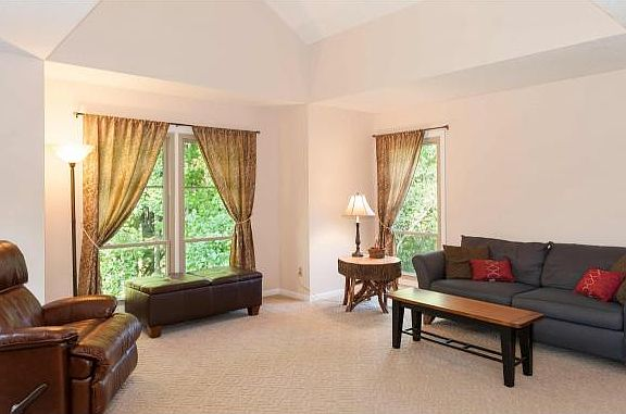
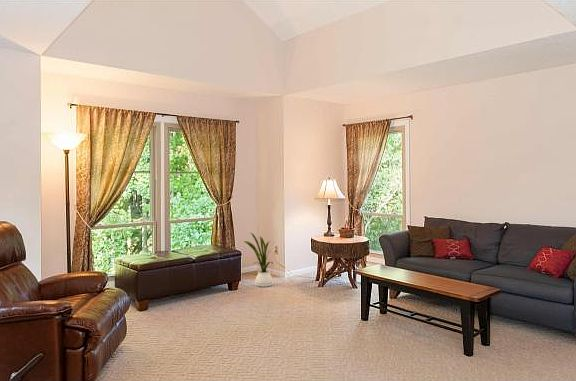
+ house plant (261, 258)
